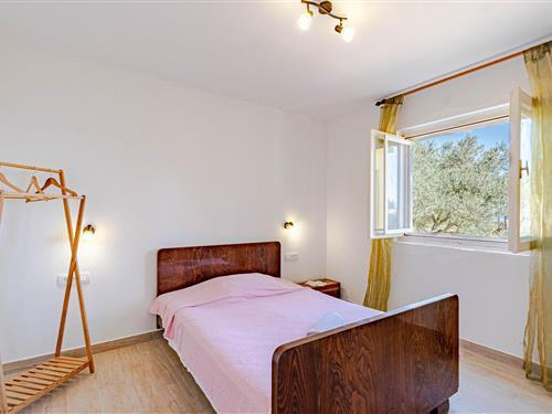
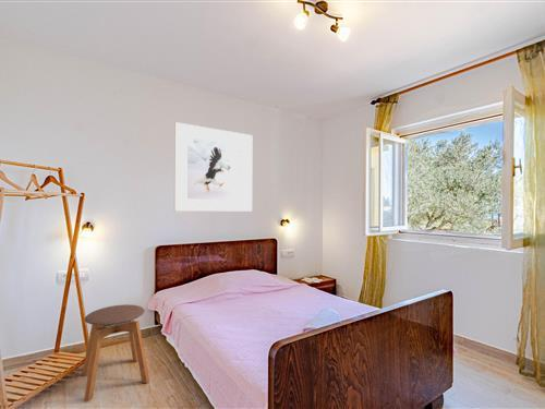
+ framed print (216, 170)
+ stool (114, 333)
